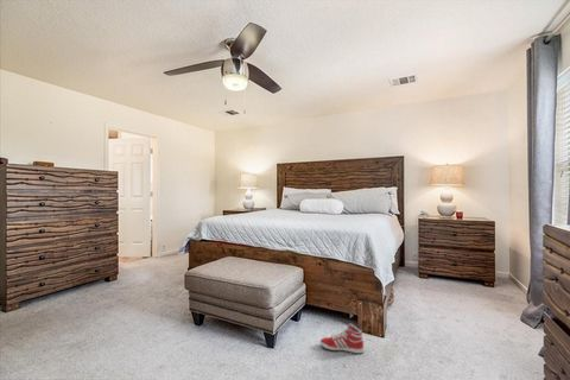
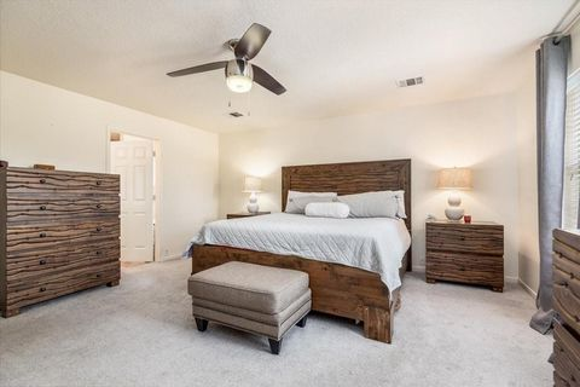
- sneaker (341, 336)
